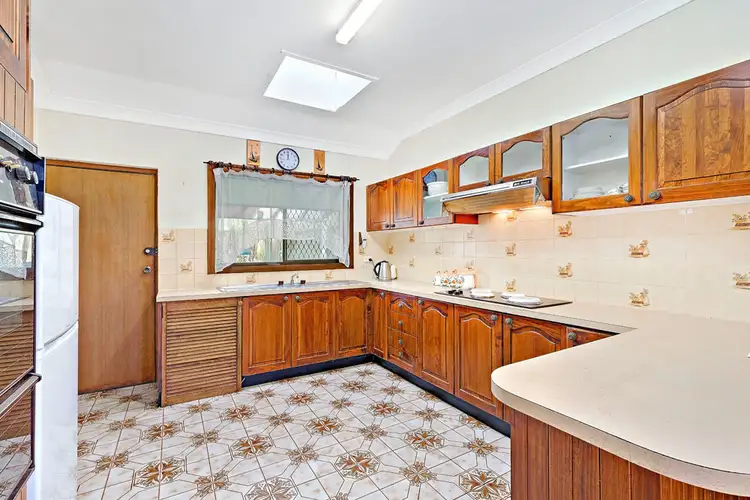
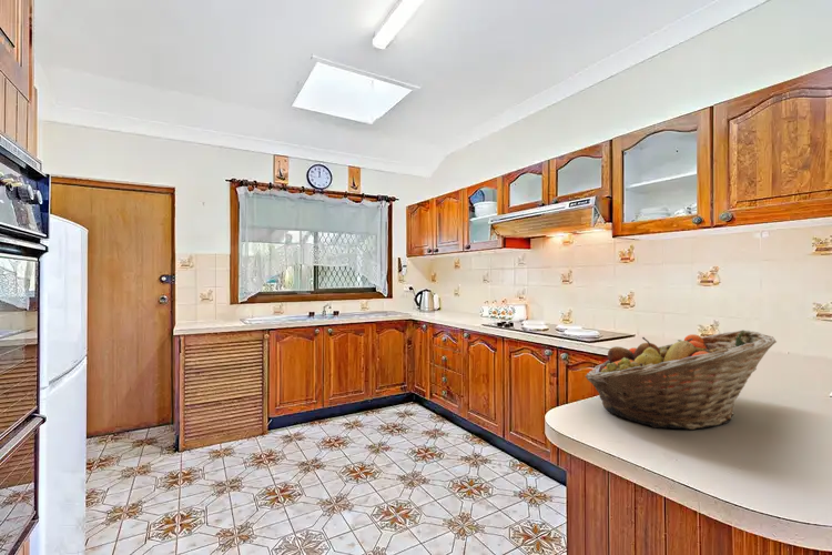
+ fruit basket (672, 370)
